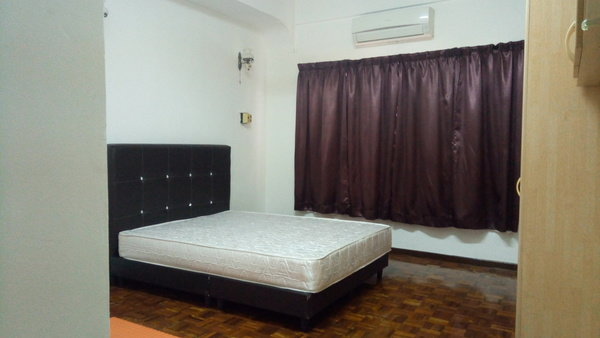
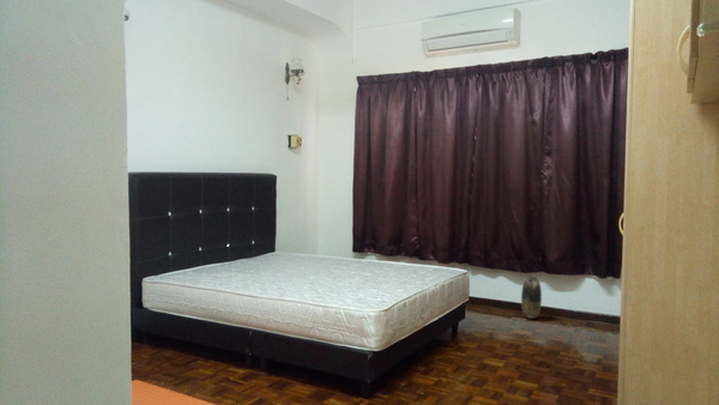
+ vase (531, 296)
